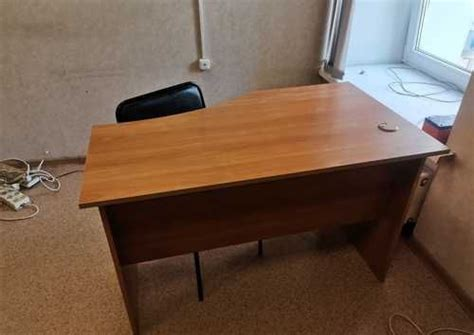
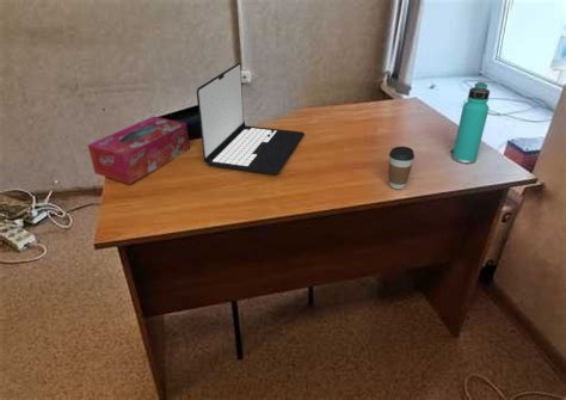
+ thermos bottle (472, 122)
+ laptop (257, 127)
+ tissue box (142, 147)
+ coffee cup (399, 168)
